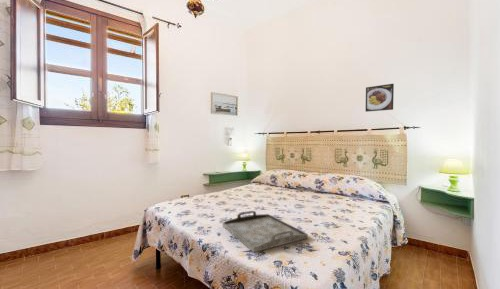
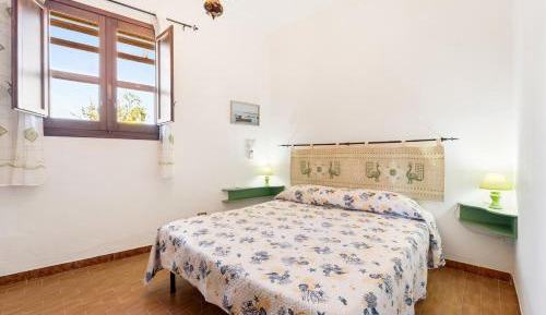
- serving tray (262, 226)
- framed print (379, 98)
